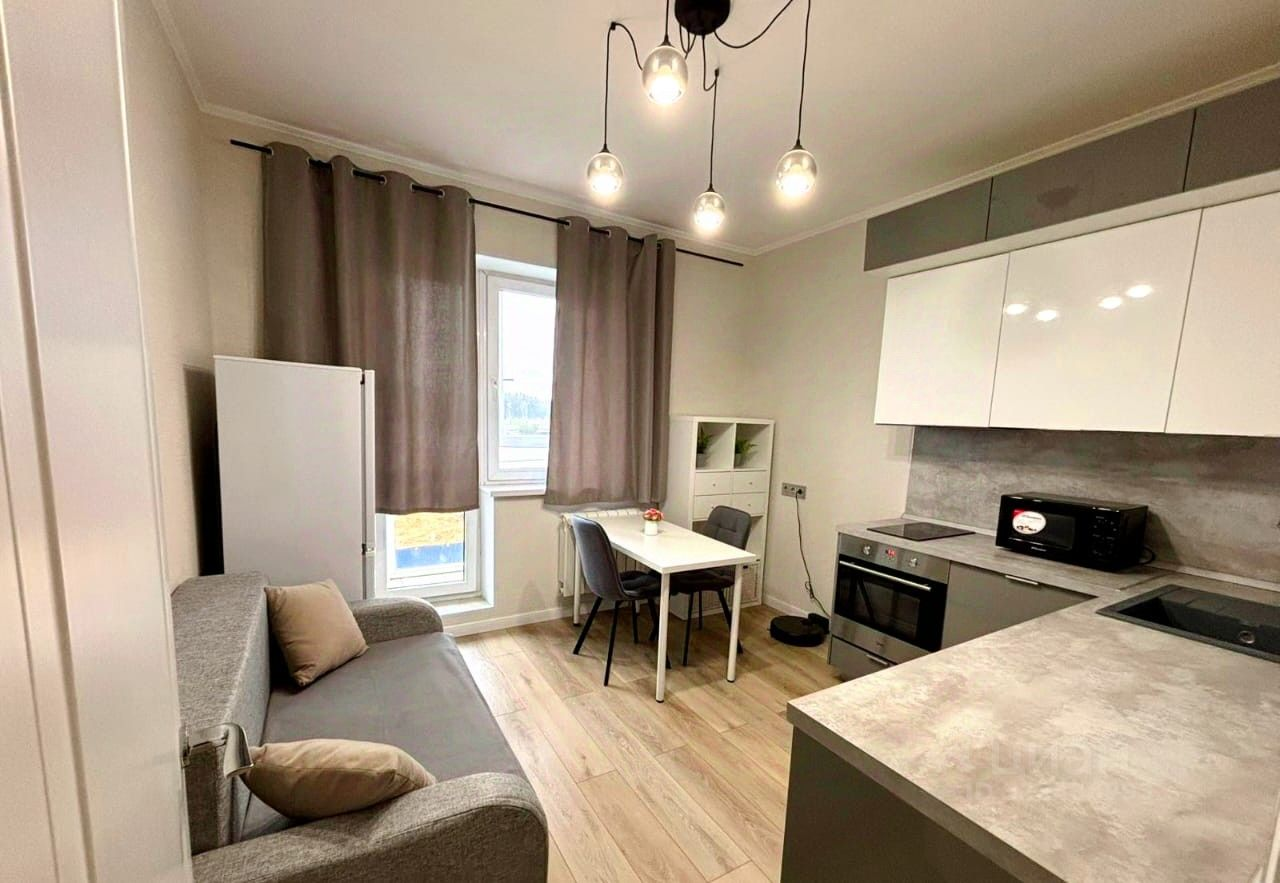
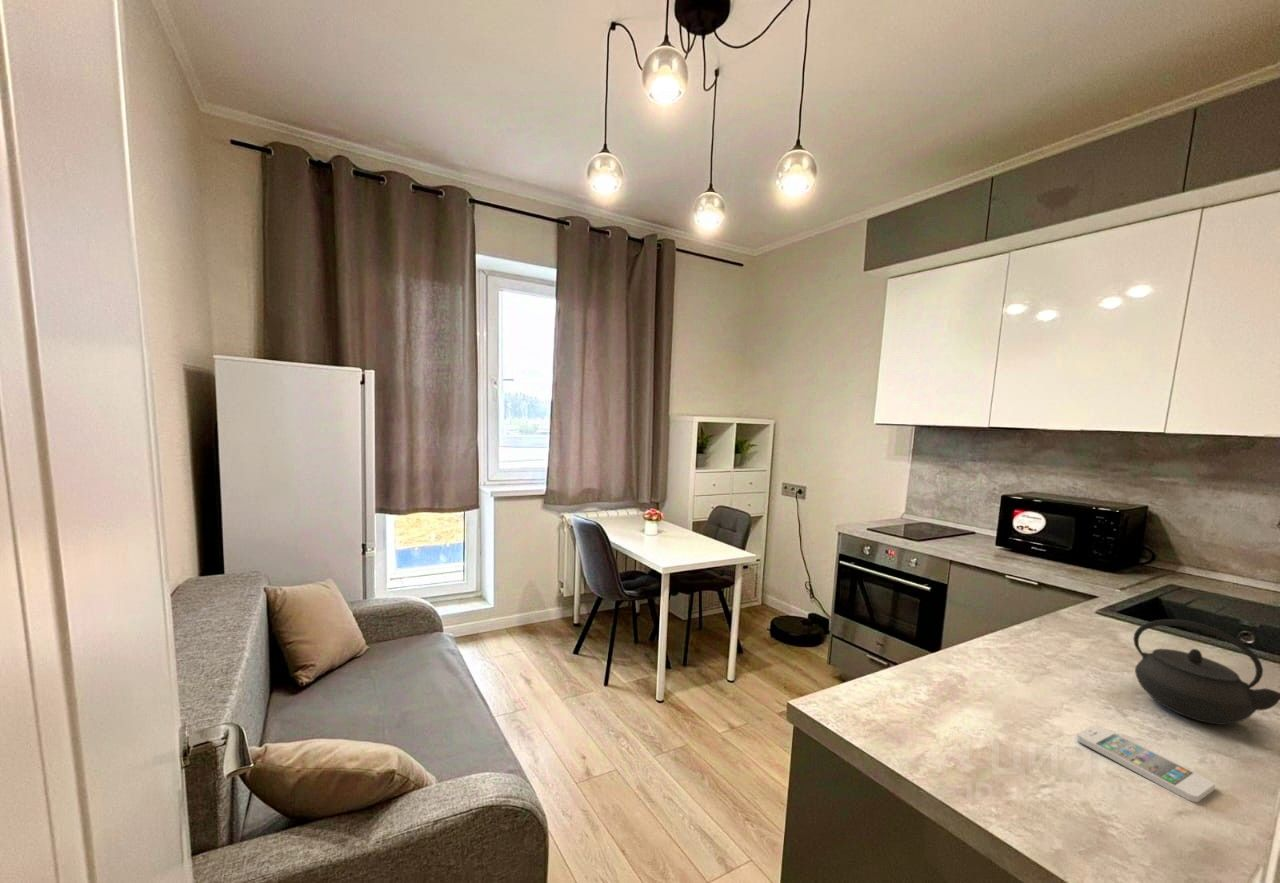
+ smartphone (1141, 759)
+ kettle (1203, 669)
